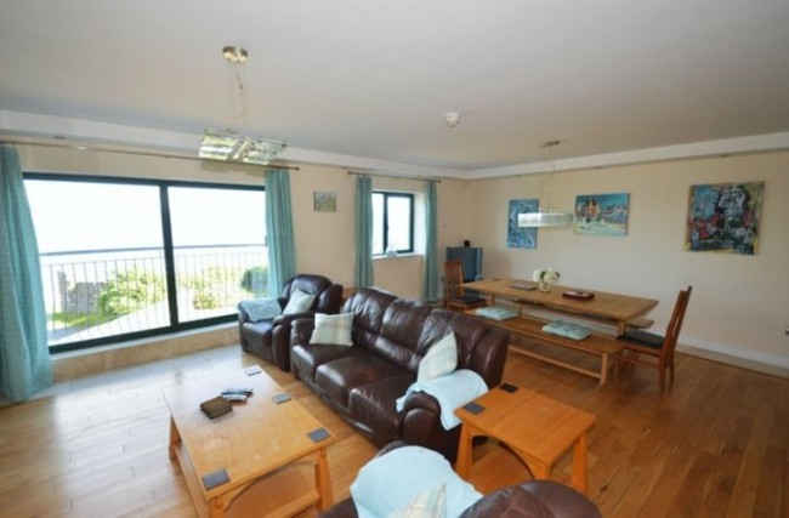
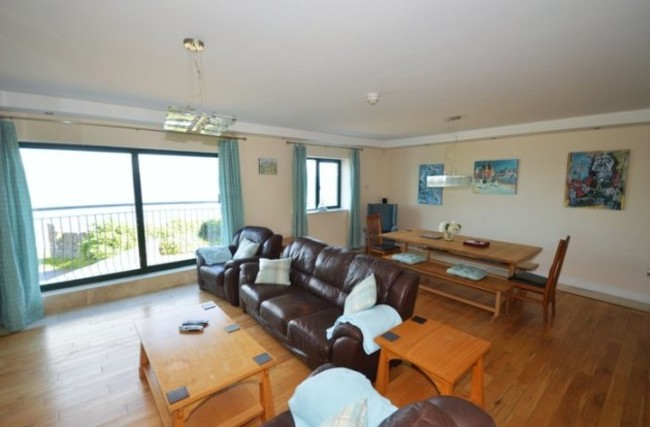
- book (216, 405)
